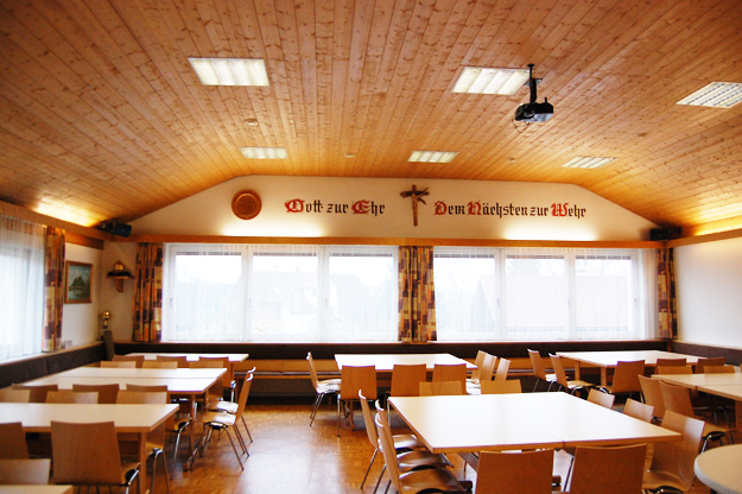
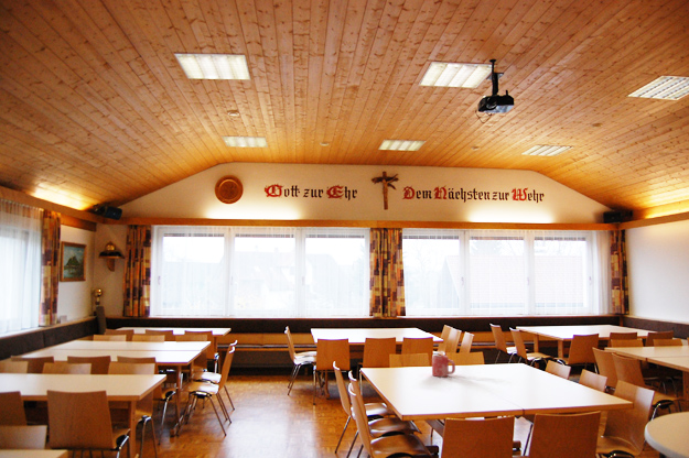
+ vase (443, 366)
